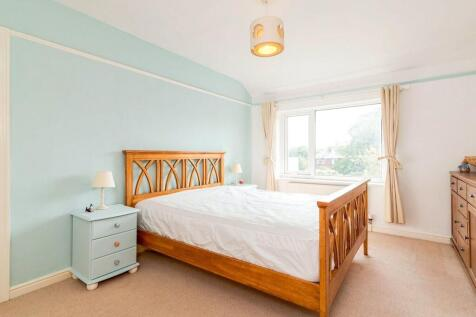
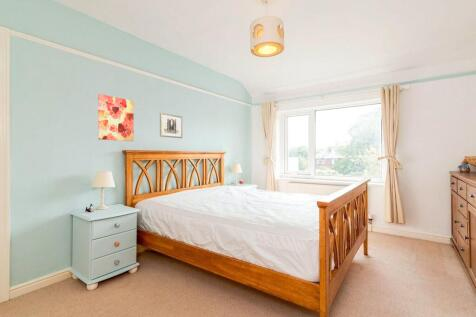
+ wall art (171, 126)
+ wall art (116, 119)
